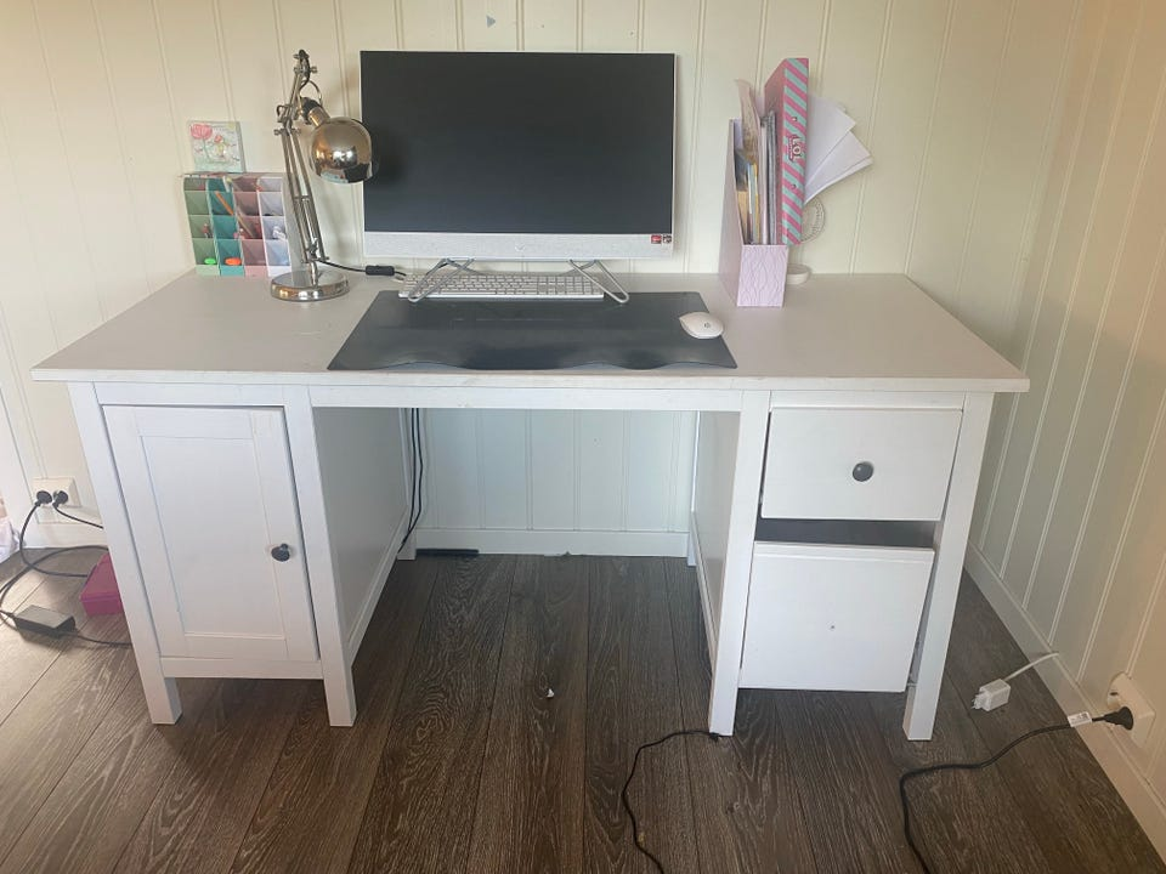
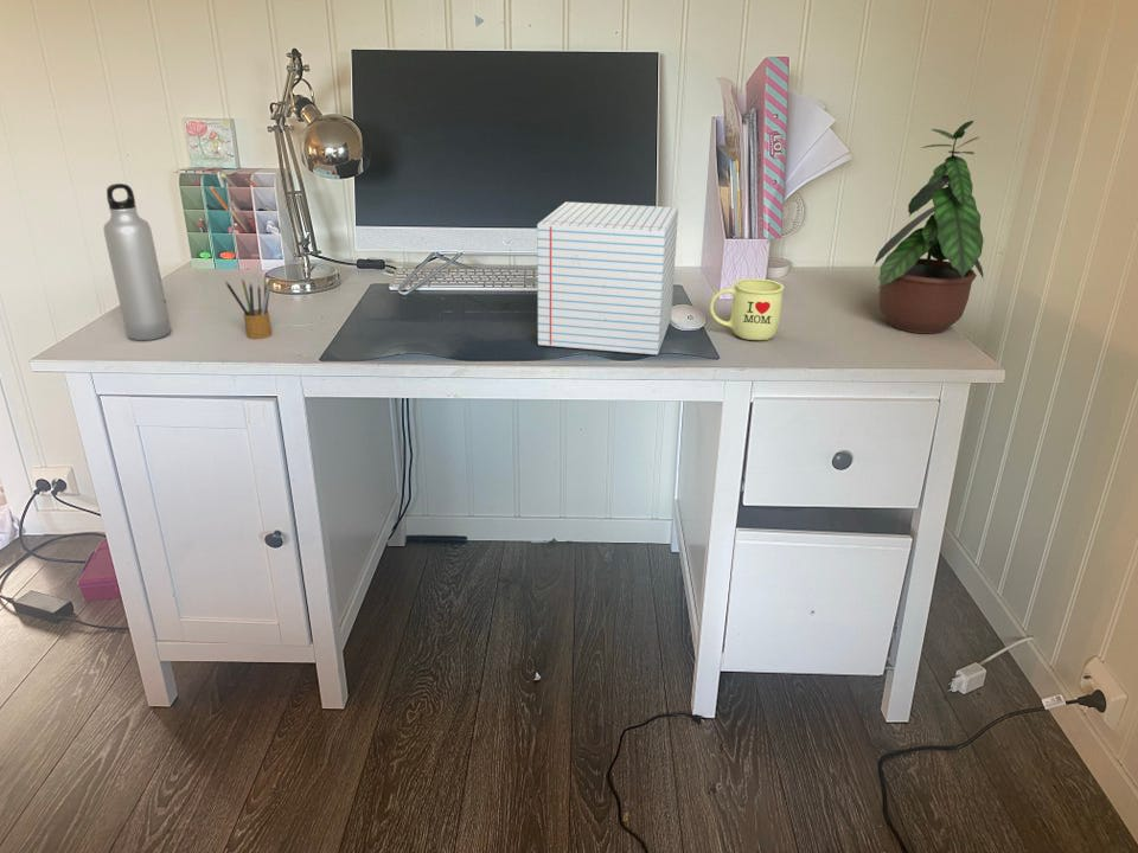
+ potted plant (936, 227)
+ pencil box (252, 307)
+ mug (744, 310)
+ water bottle (134, 262)
+ notepad (609, 275)
